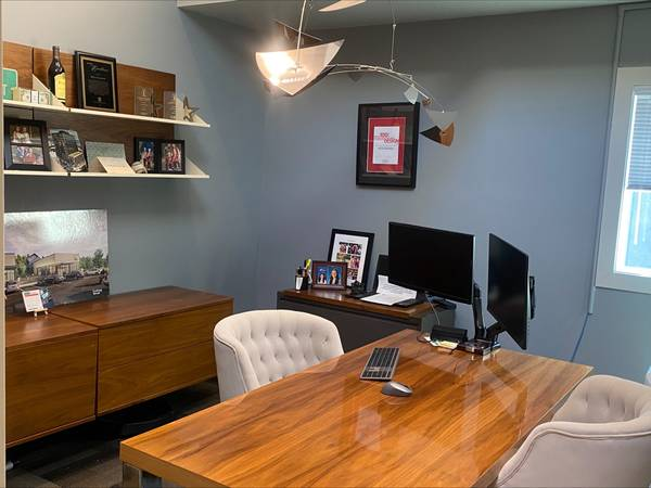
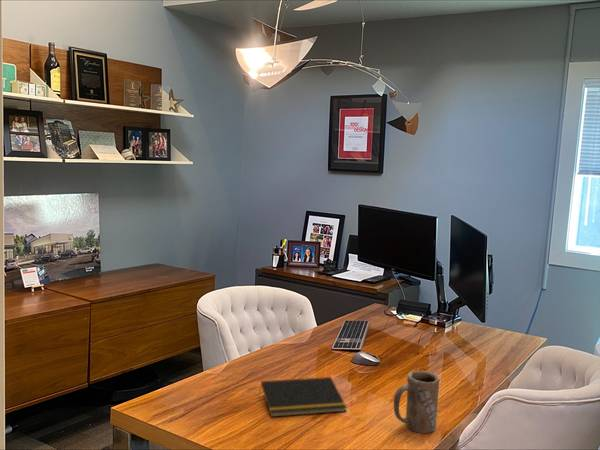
+ notepad (302, 395)
+ mug (418, 402)
